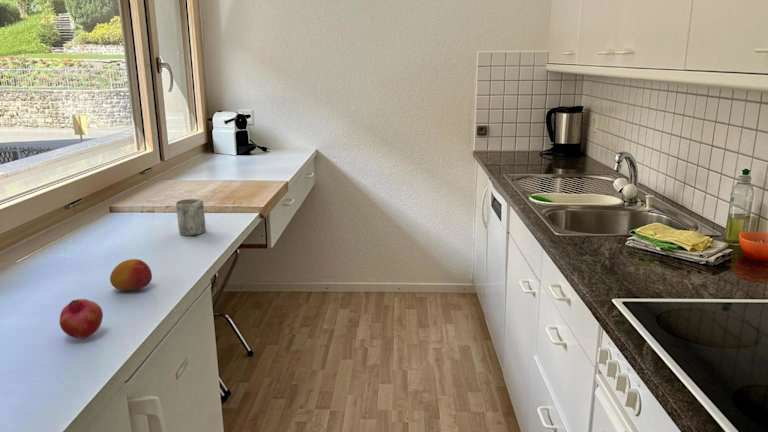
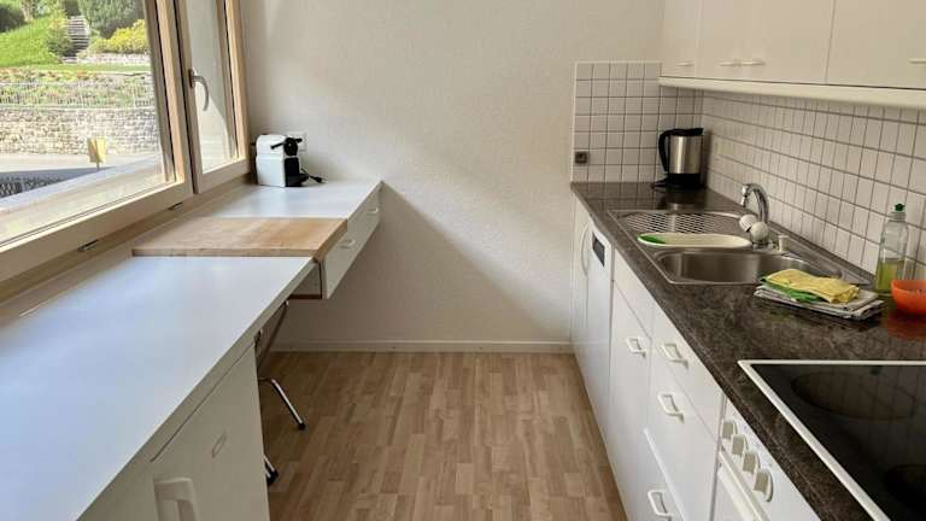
- fruit (130, 274)
- mug (190, 215)
- fruit (81, 315)
